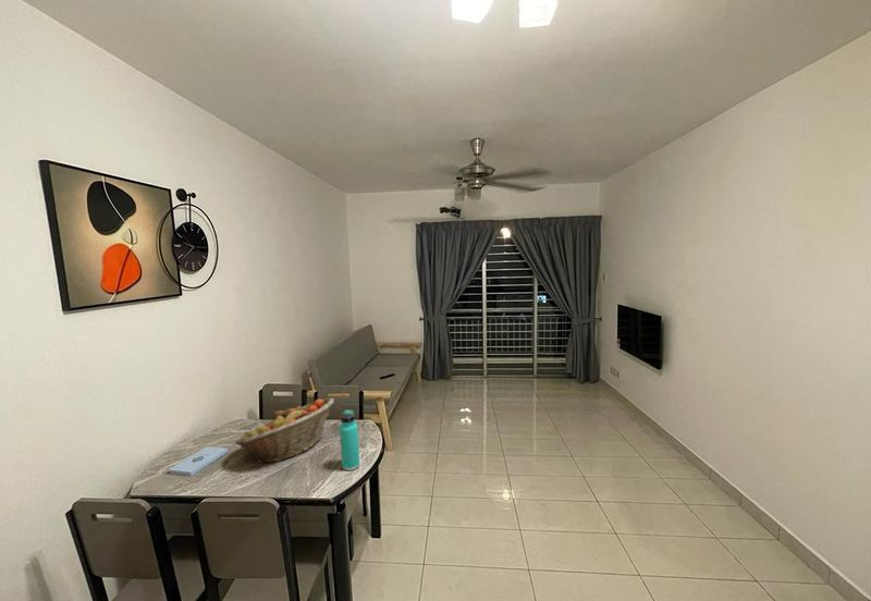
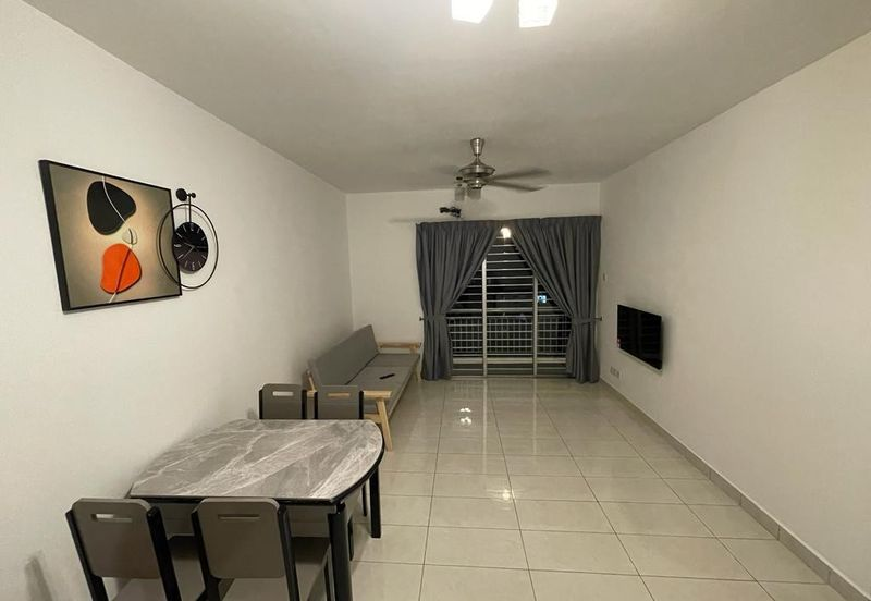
- notepad (199, 459)
- thermos bottle (348, 438)
- fruit basket (290, 426)
